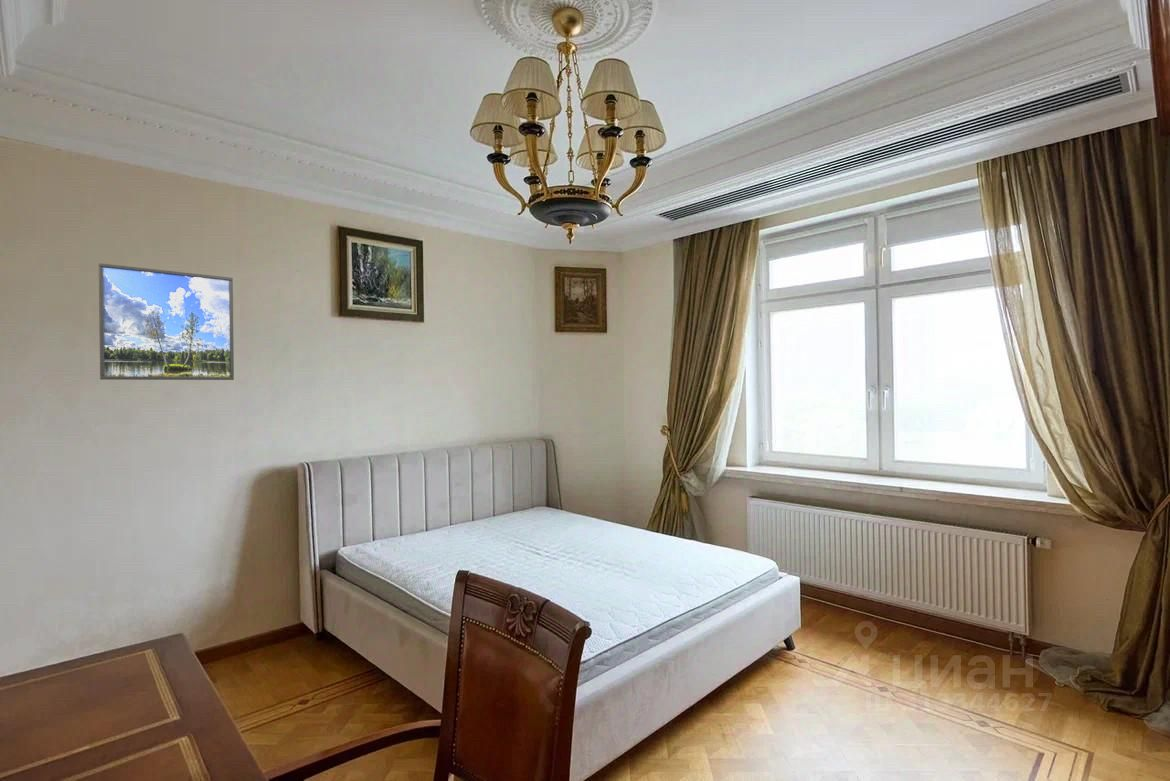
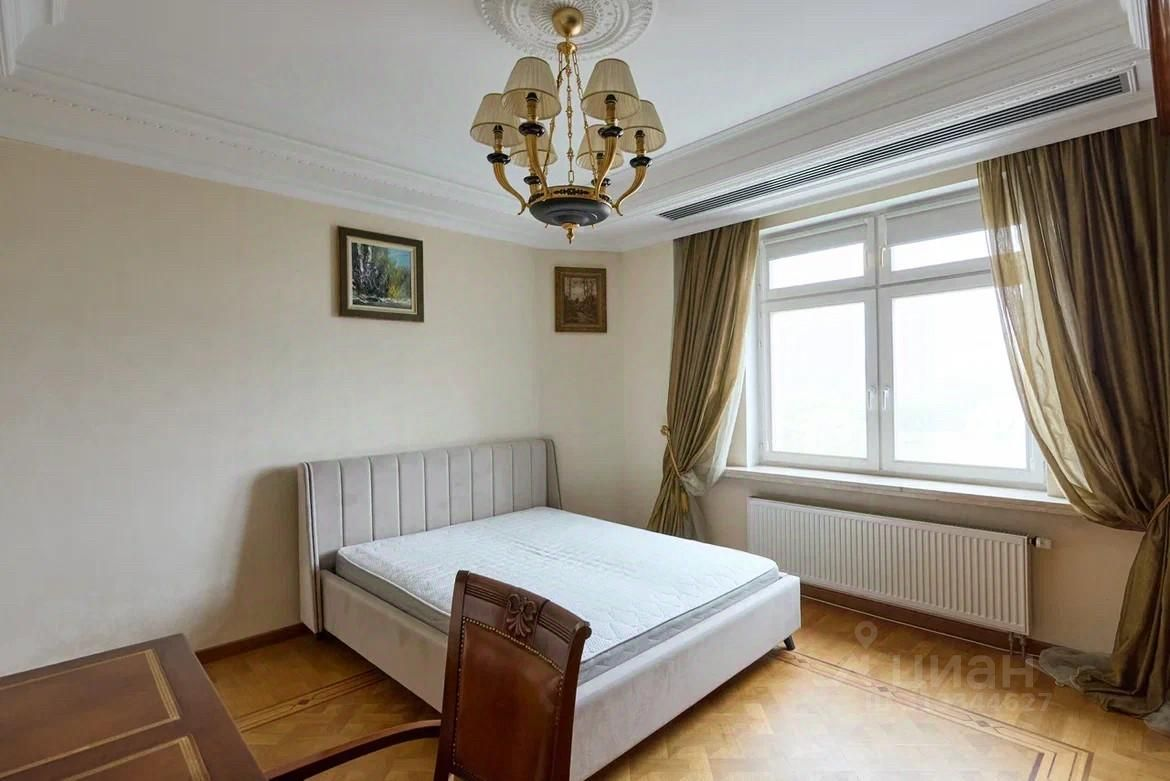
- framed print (170, 325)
